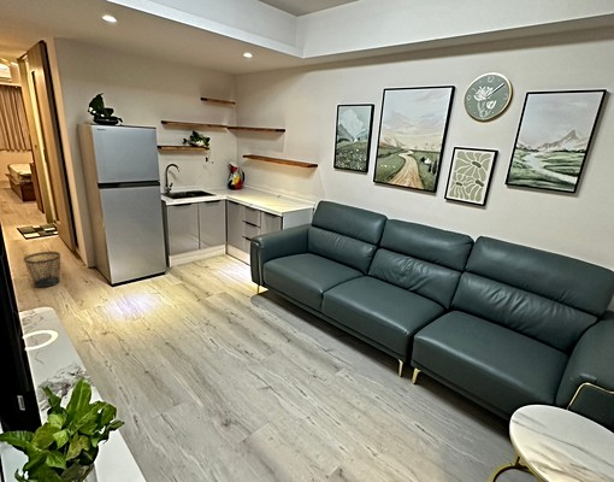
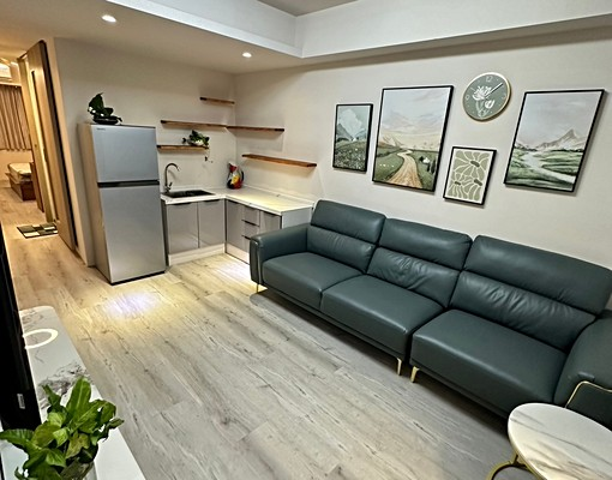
- wastebasket (45, 270)
